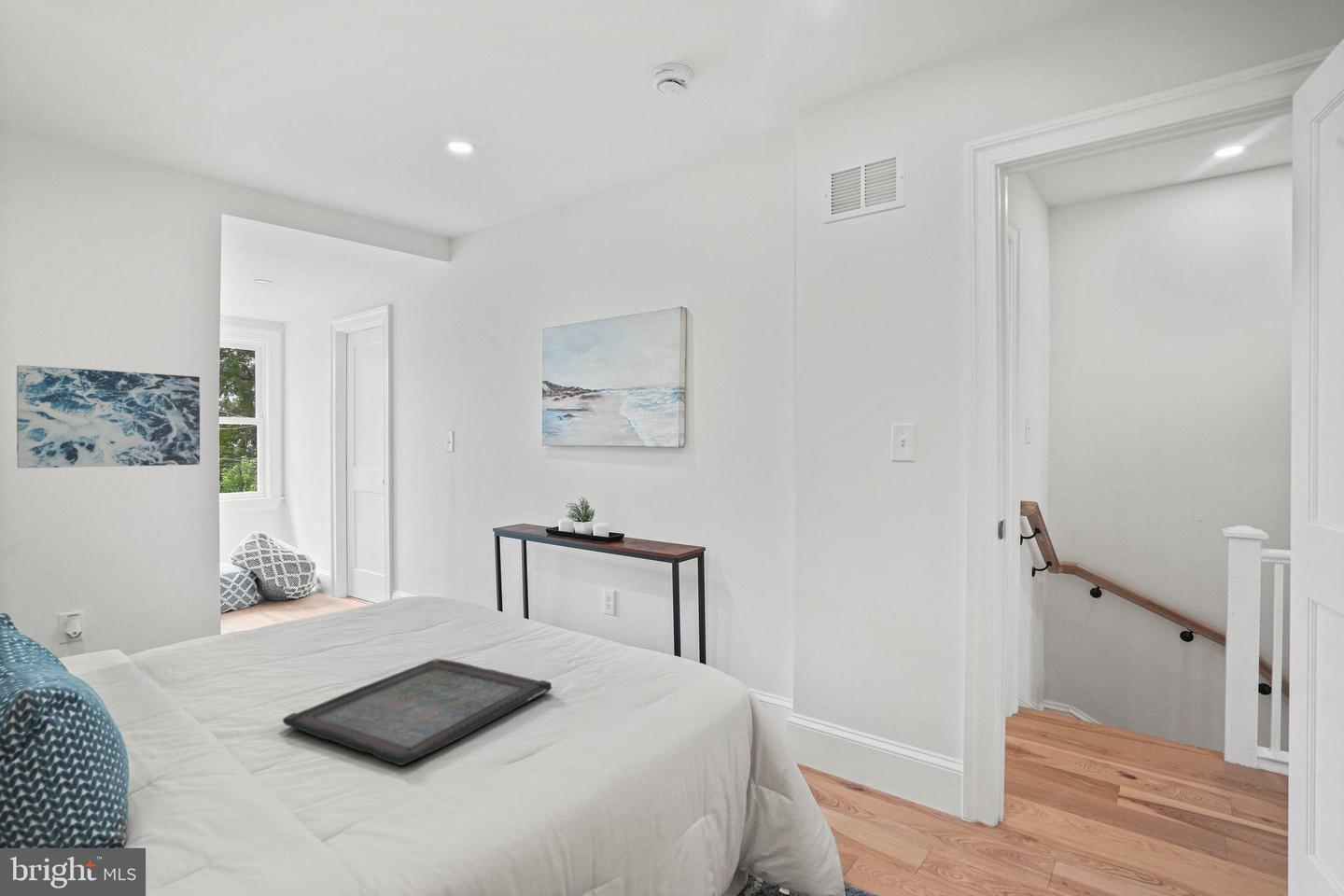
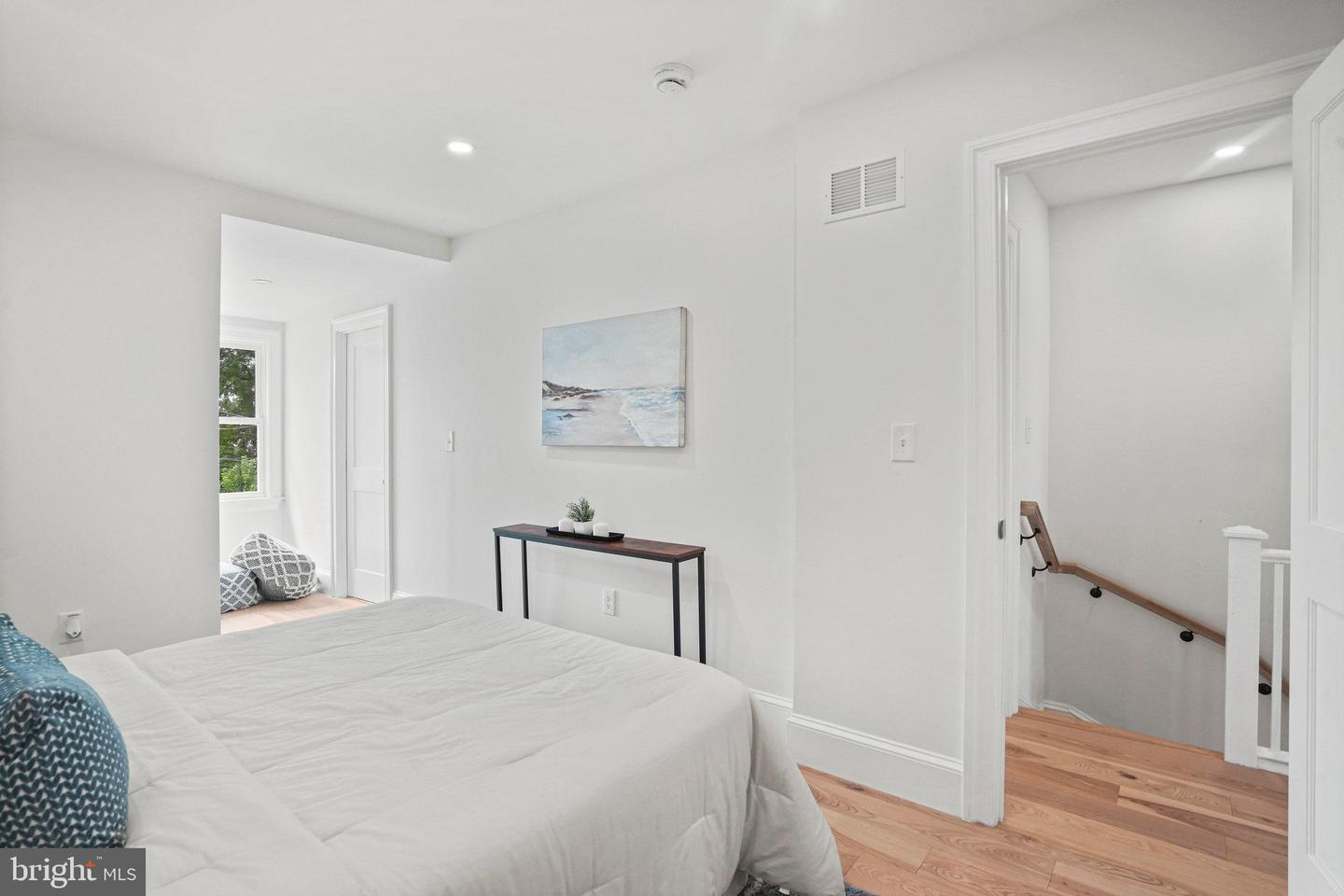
- serving tray (424, 702)
- wall art (115, 418)
